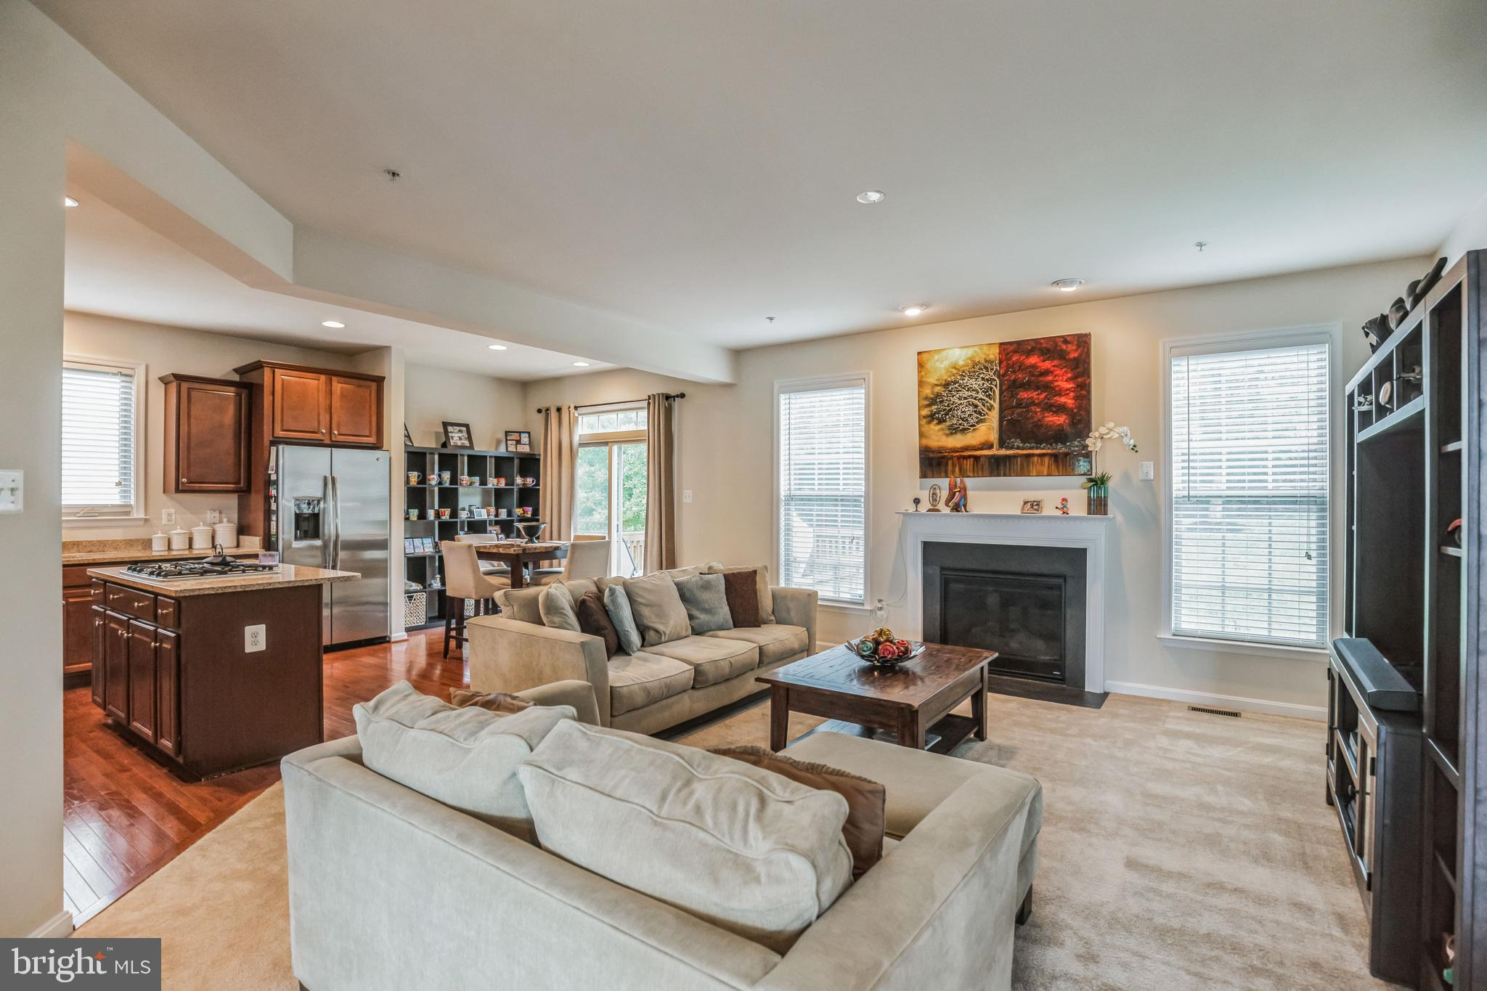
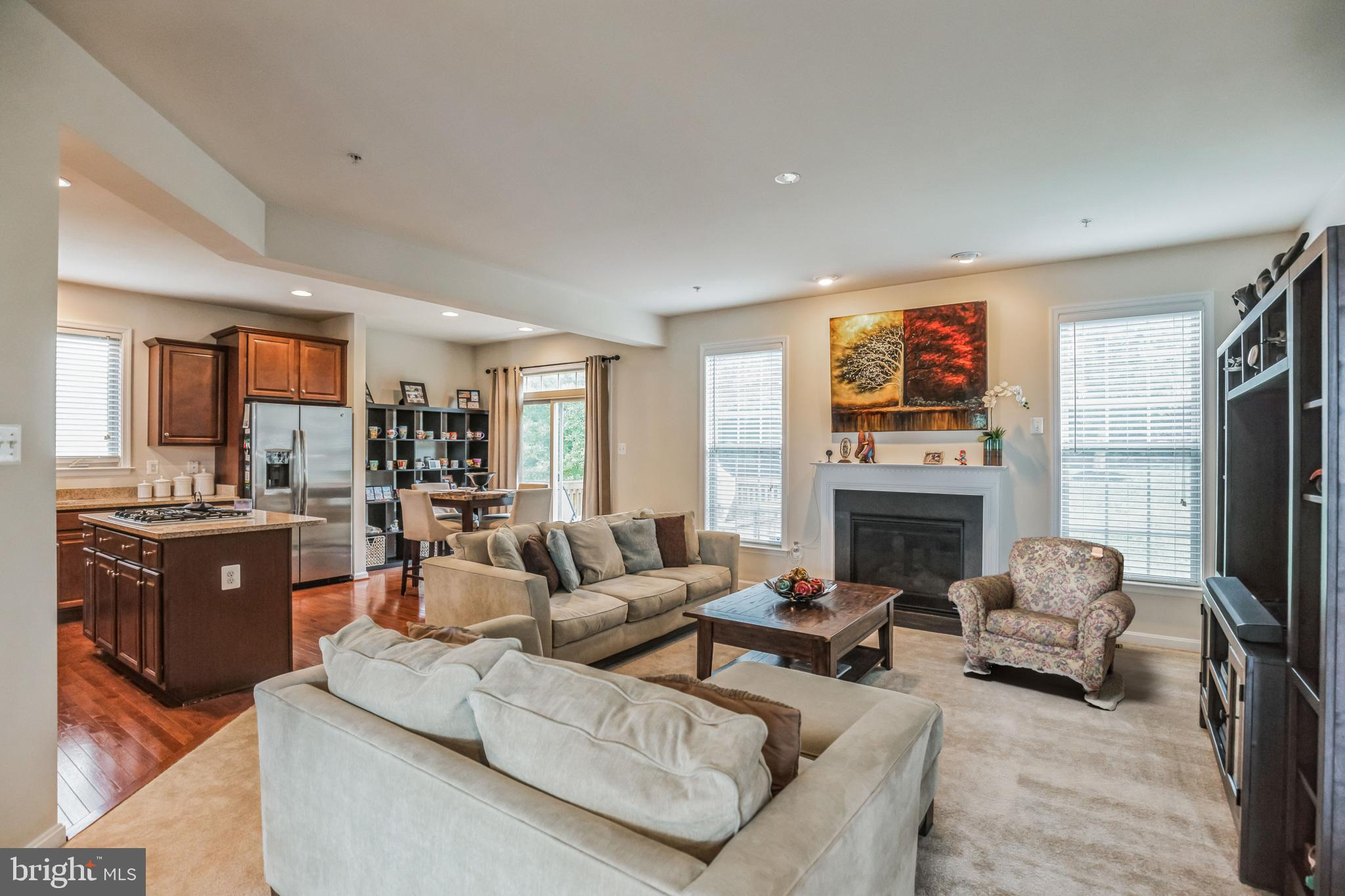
+ armchair (1044, 608)
